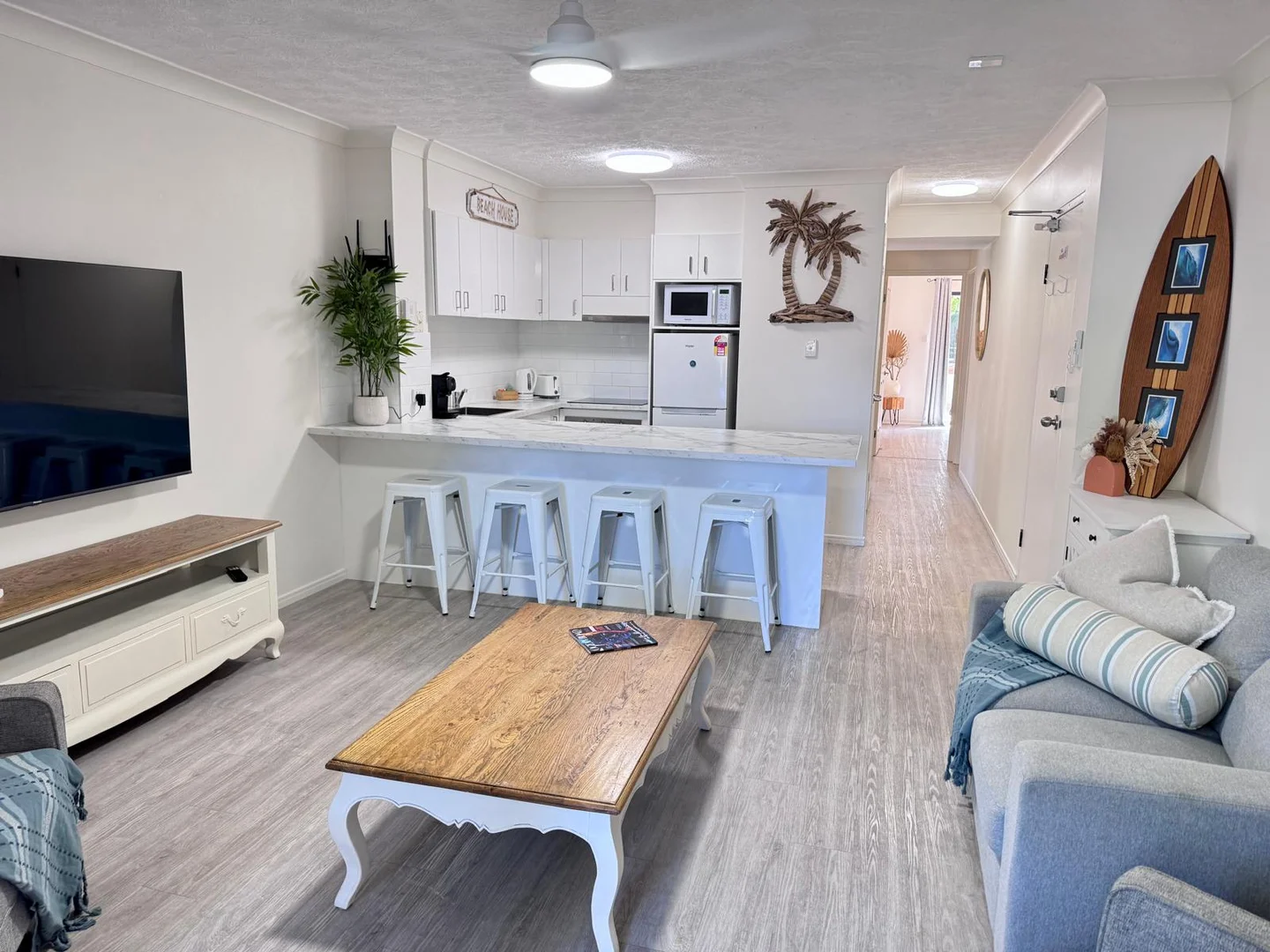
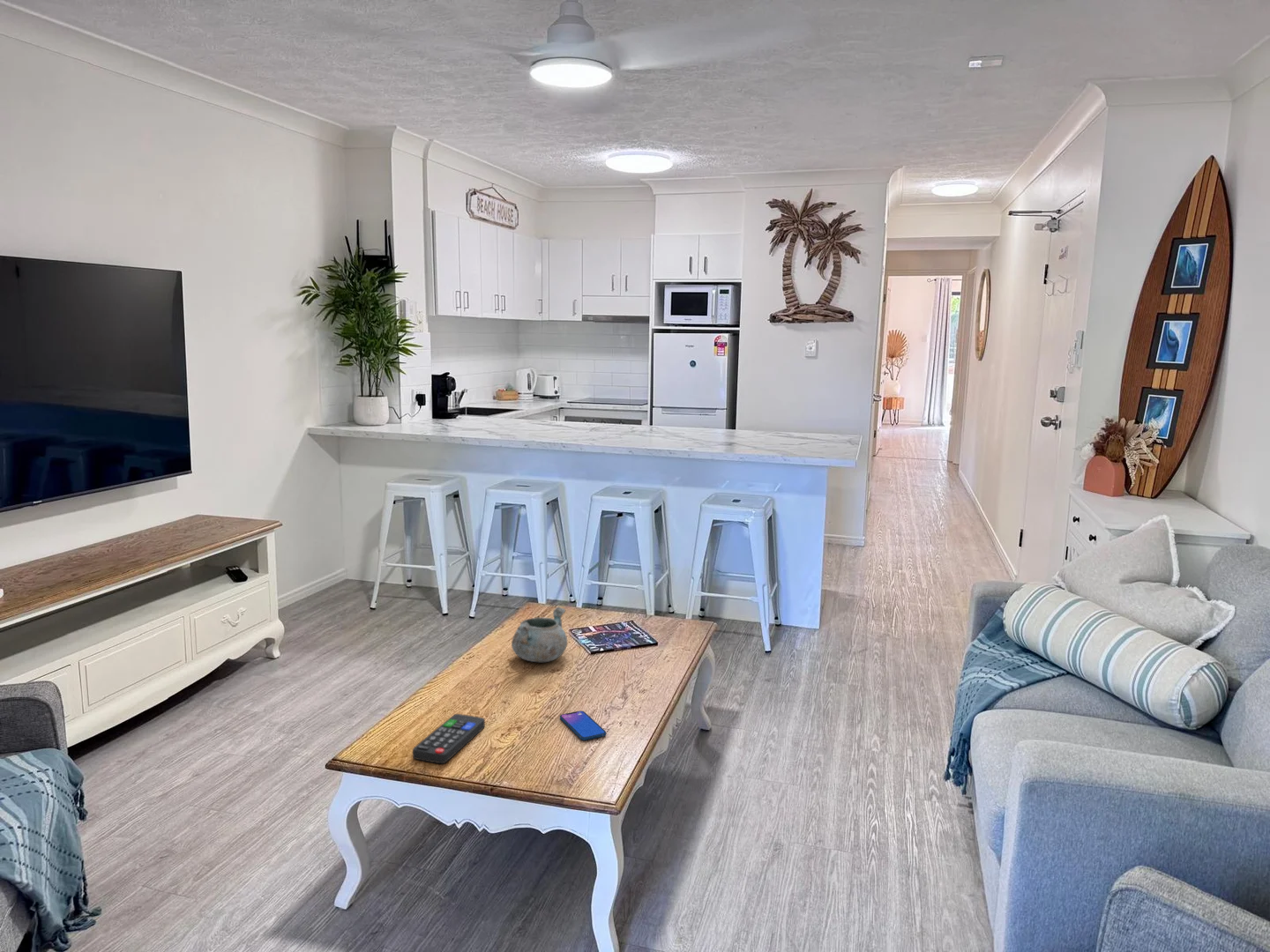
+ decorative bowl (540, 636)
+ smartphone (582, 725)
+ remote control (450, 736)
